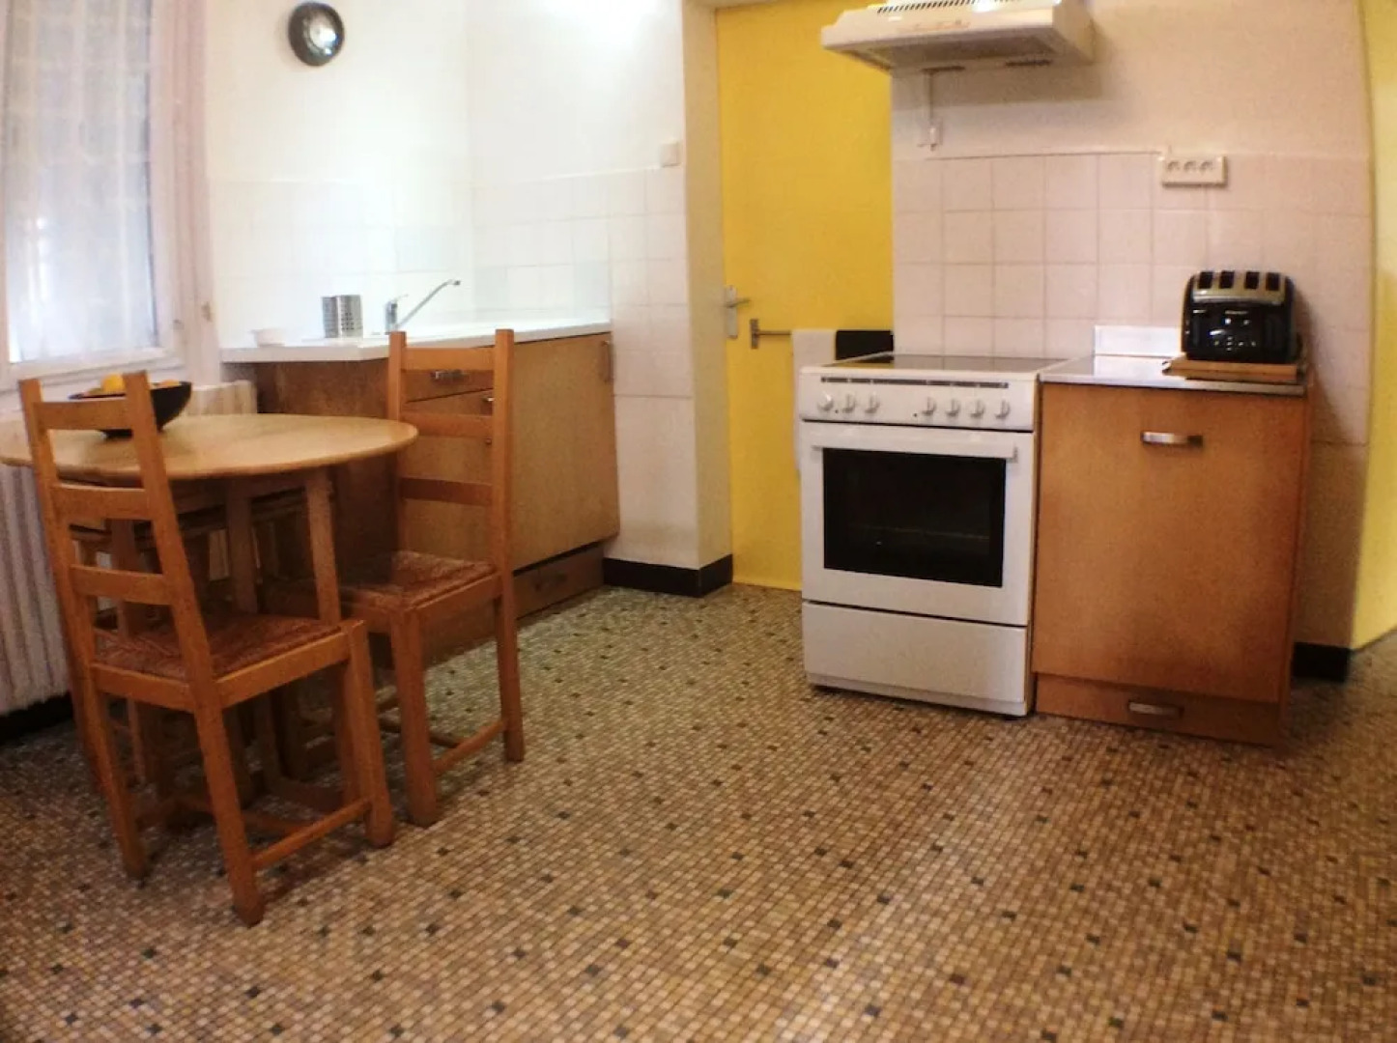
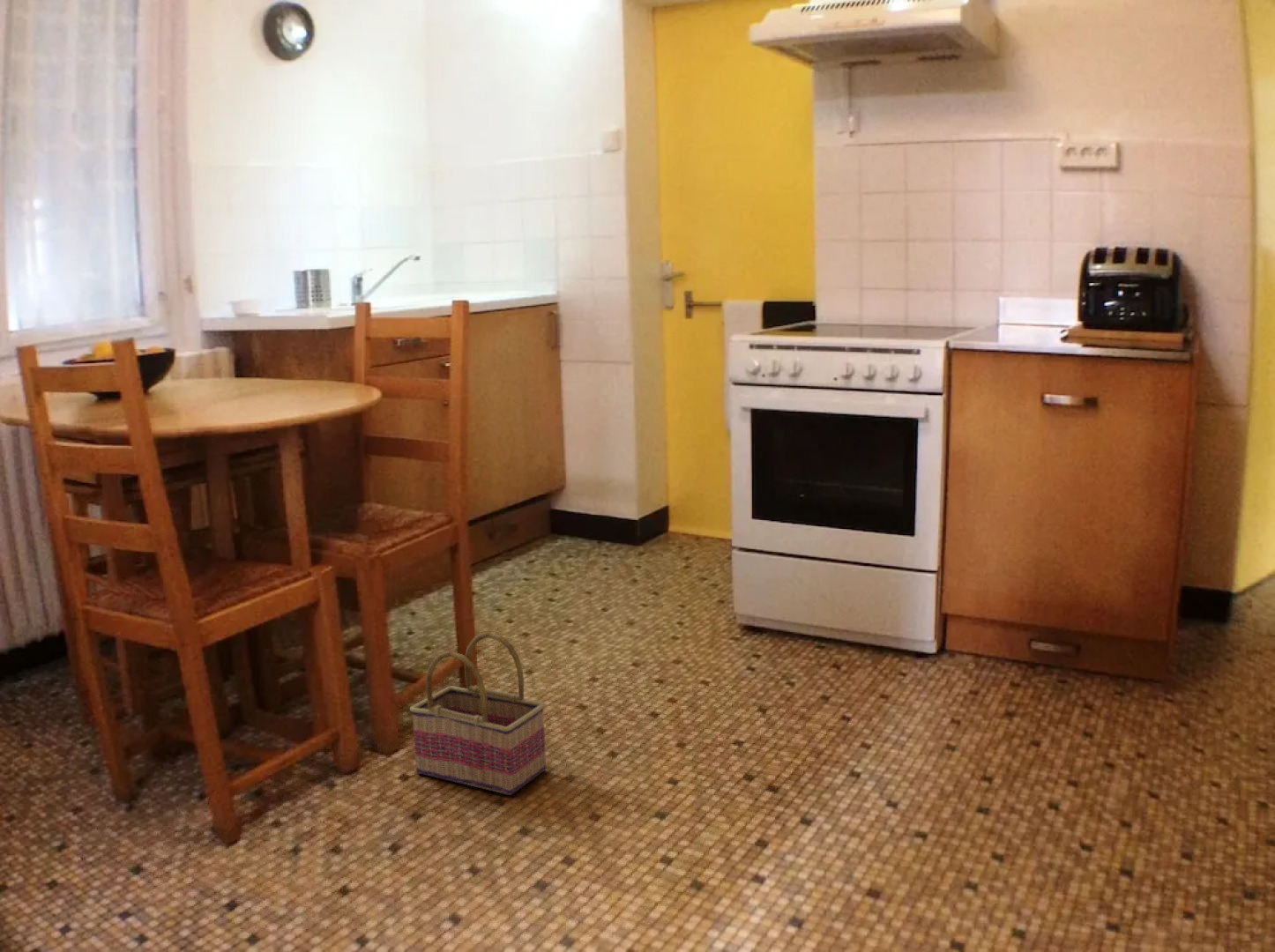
+ basket (478, 707)
